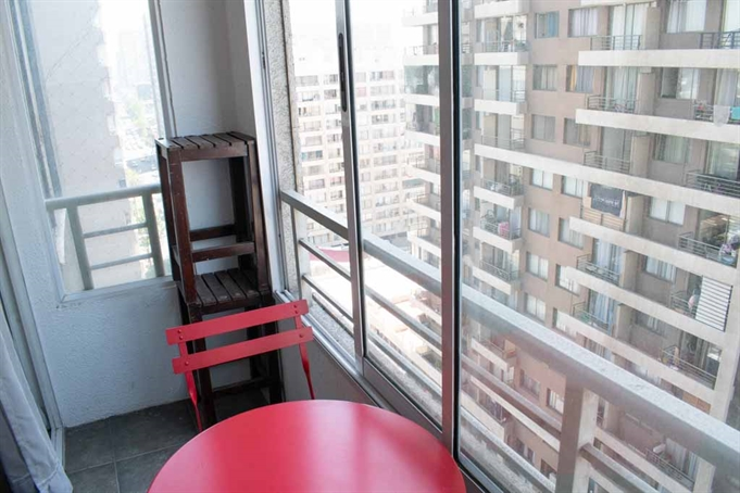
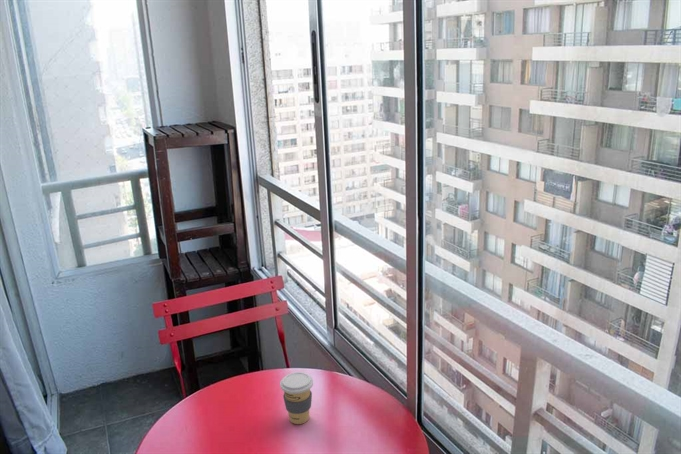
+ coffee cup (297, 399)
